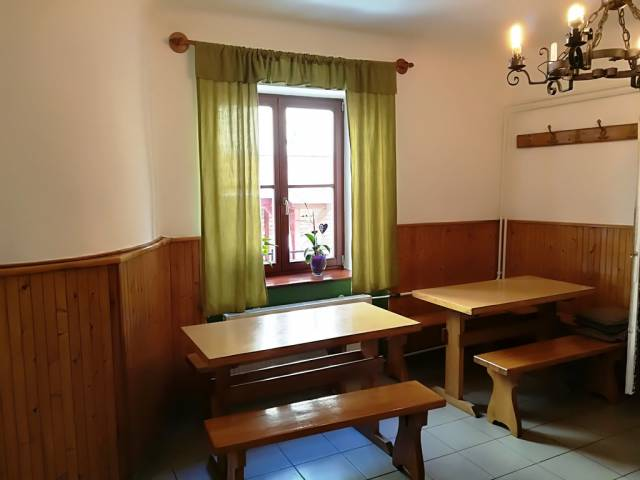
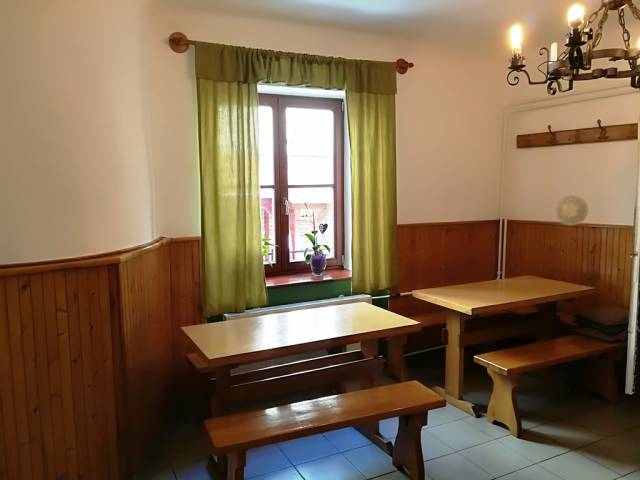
+ decorative plate (570, 210)
